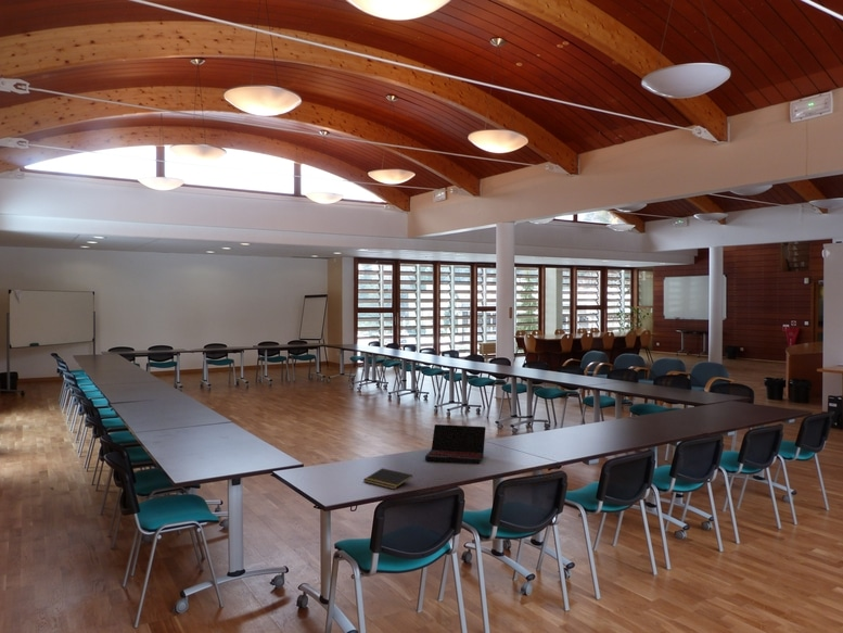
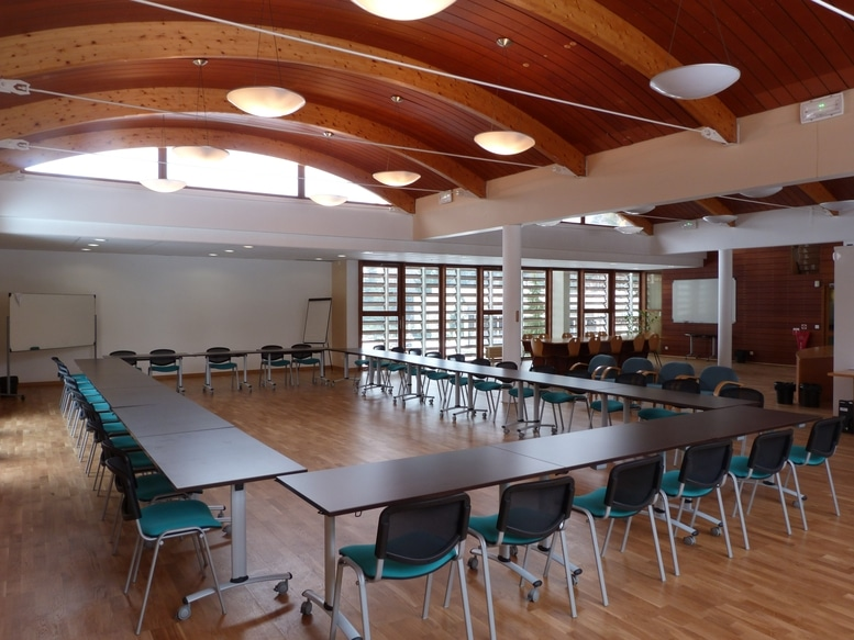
- laptop (456, 442)
- notepad (387, 478)
